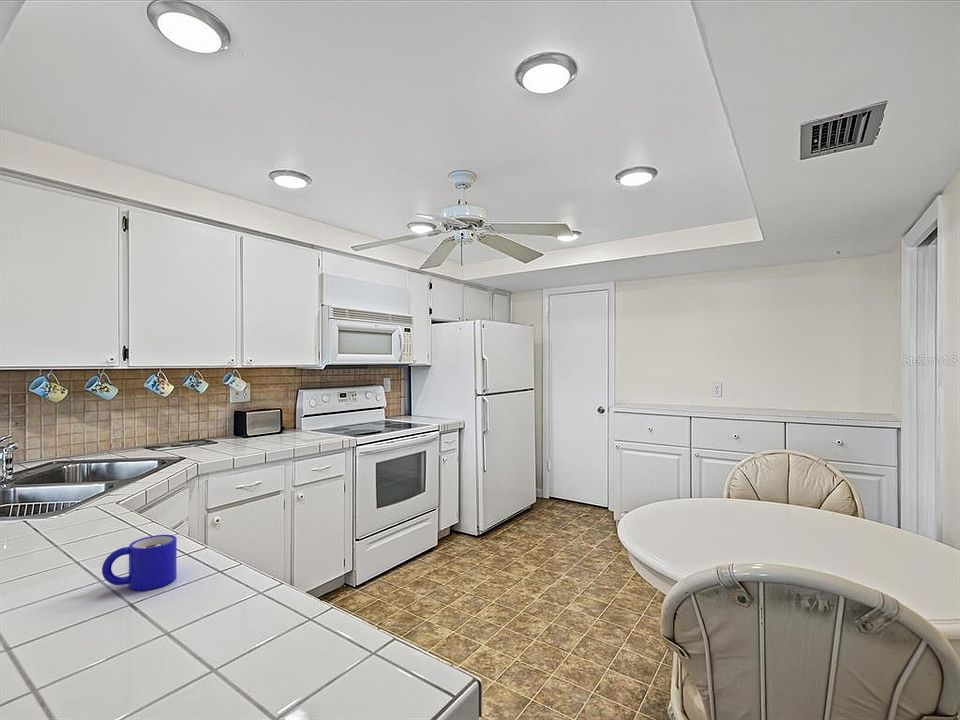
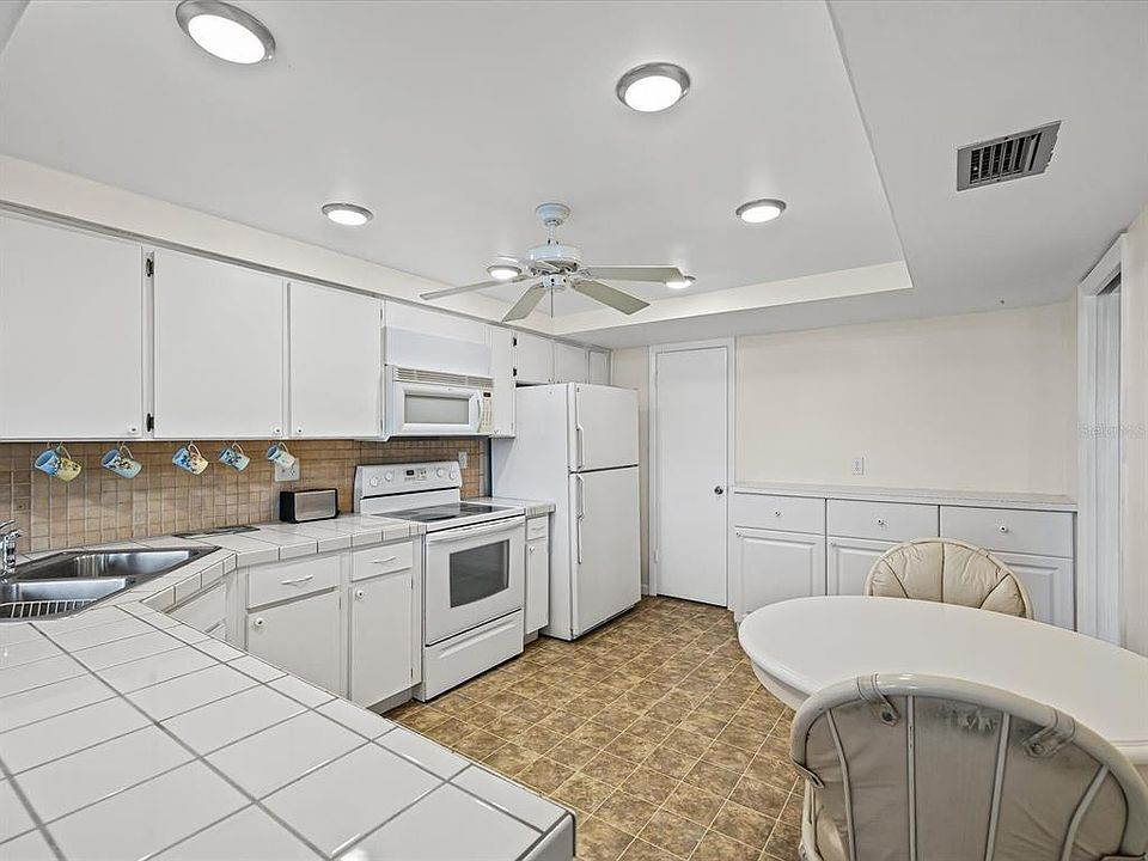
- mug (140, 563)
